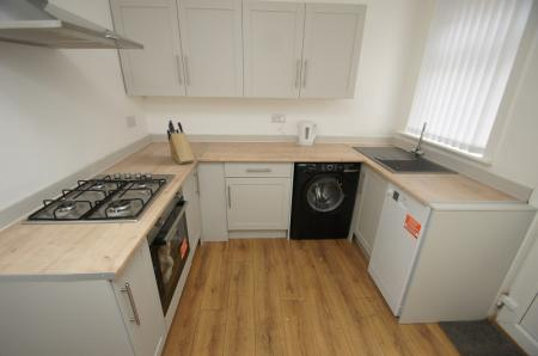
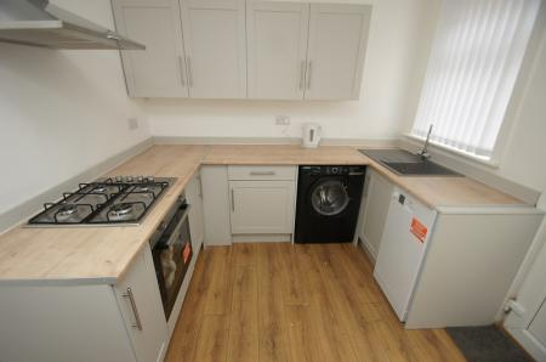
- knife block (178, 140)
